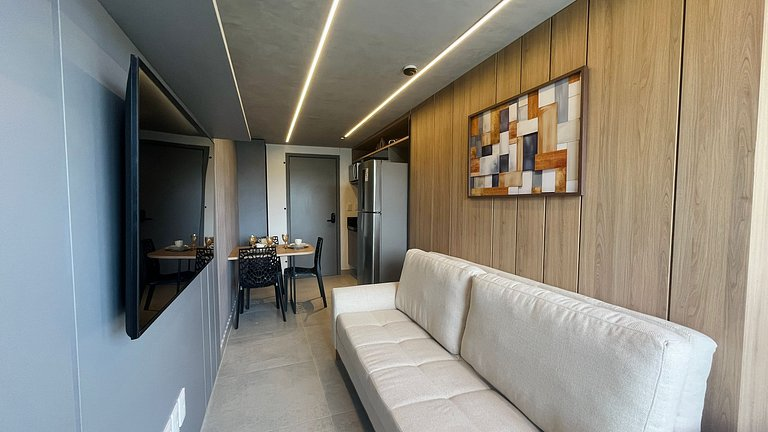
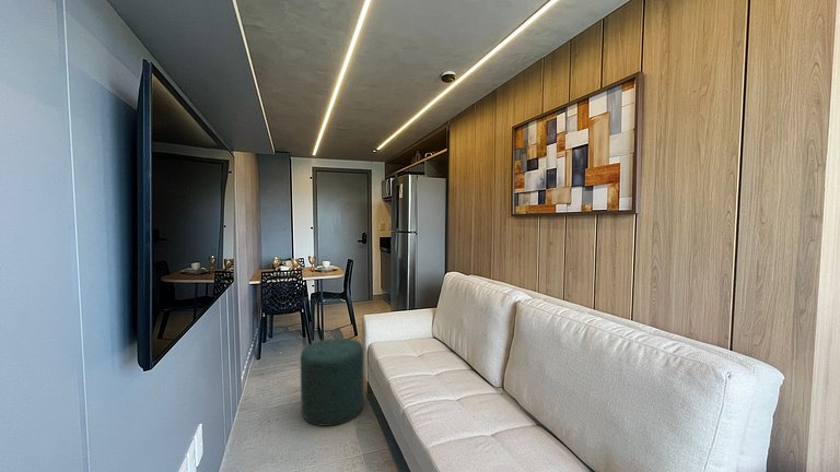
+ ottoman (332, 378)
